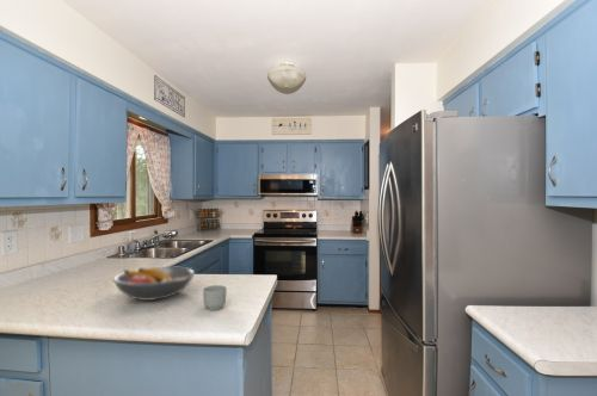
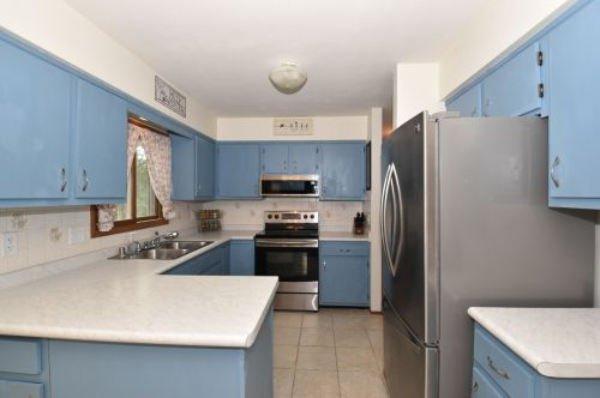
- fruit bowl (155, 281)
- mug (216, 296)
